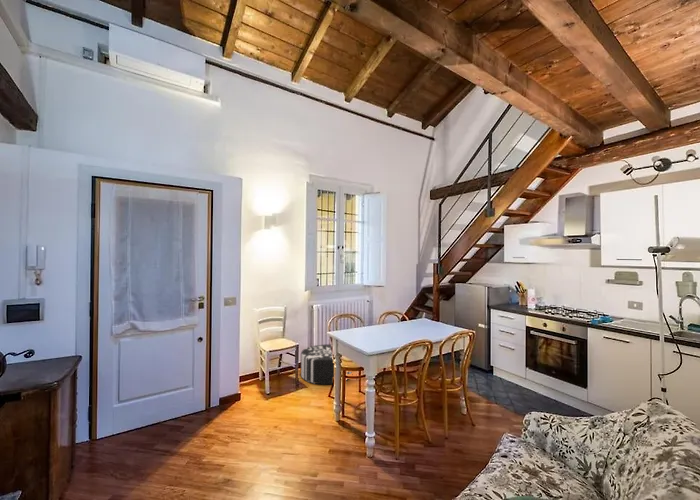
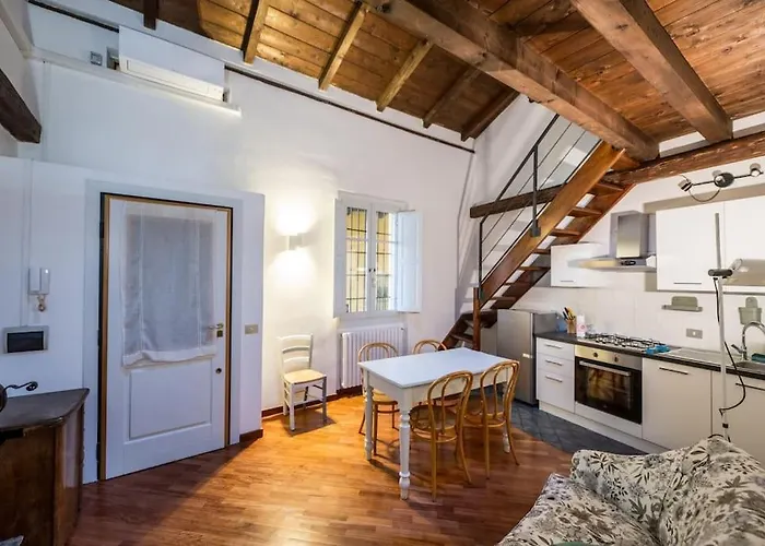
- pouf (326, 363)
